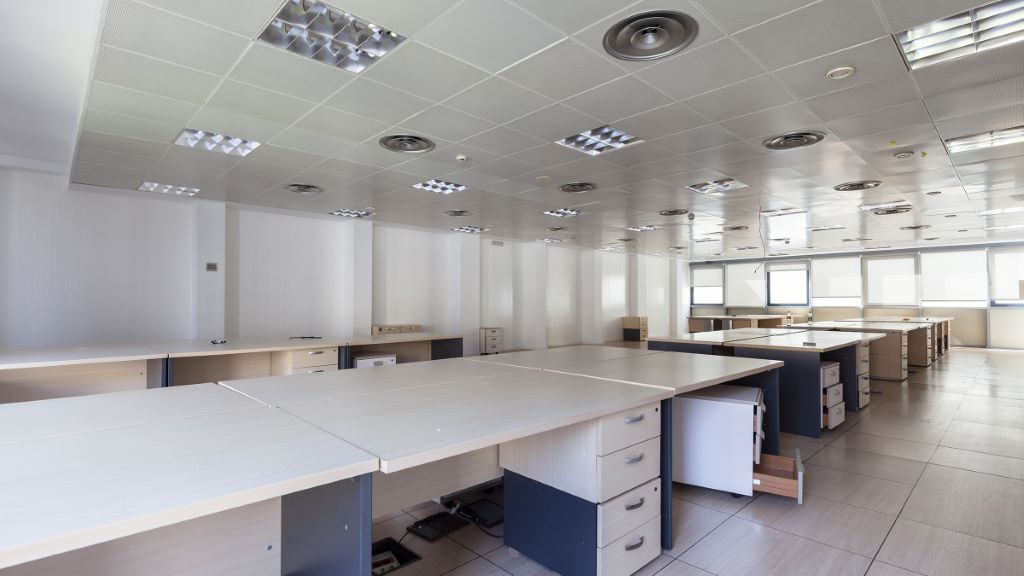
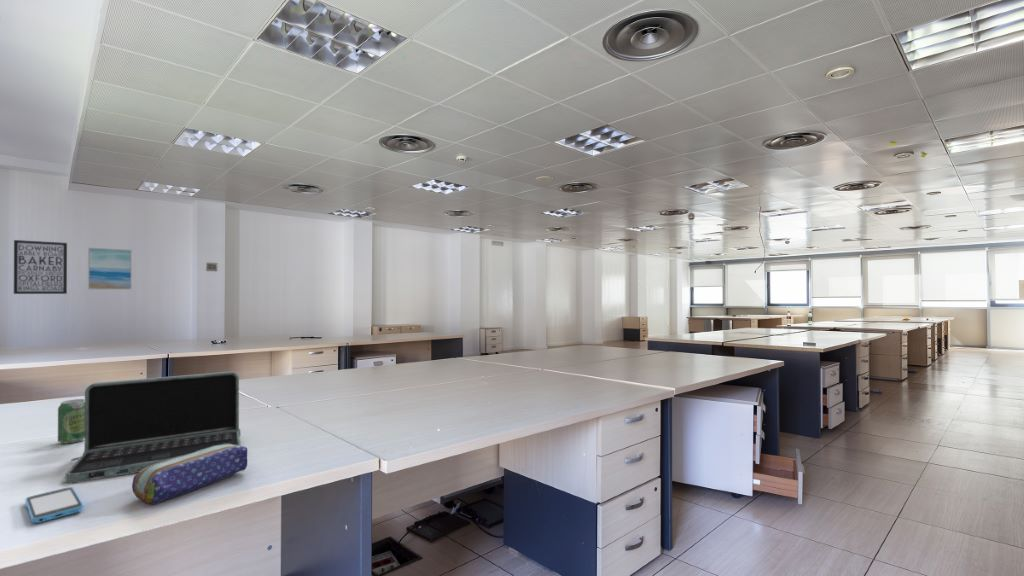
+ pencil case (193, 469)
+ smartphone (53, 504)
+ wall art (110, 269)
+ beverage can (72, 420)
+ laptop (159, 418)
+ wall art (41, 267)
